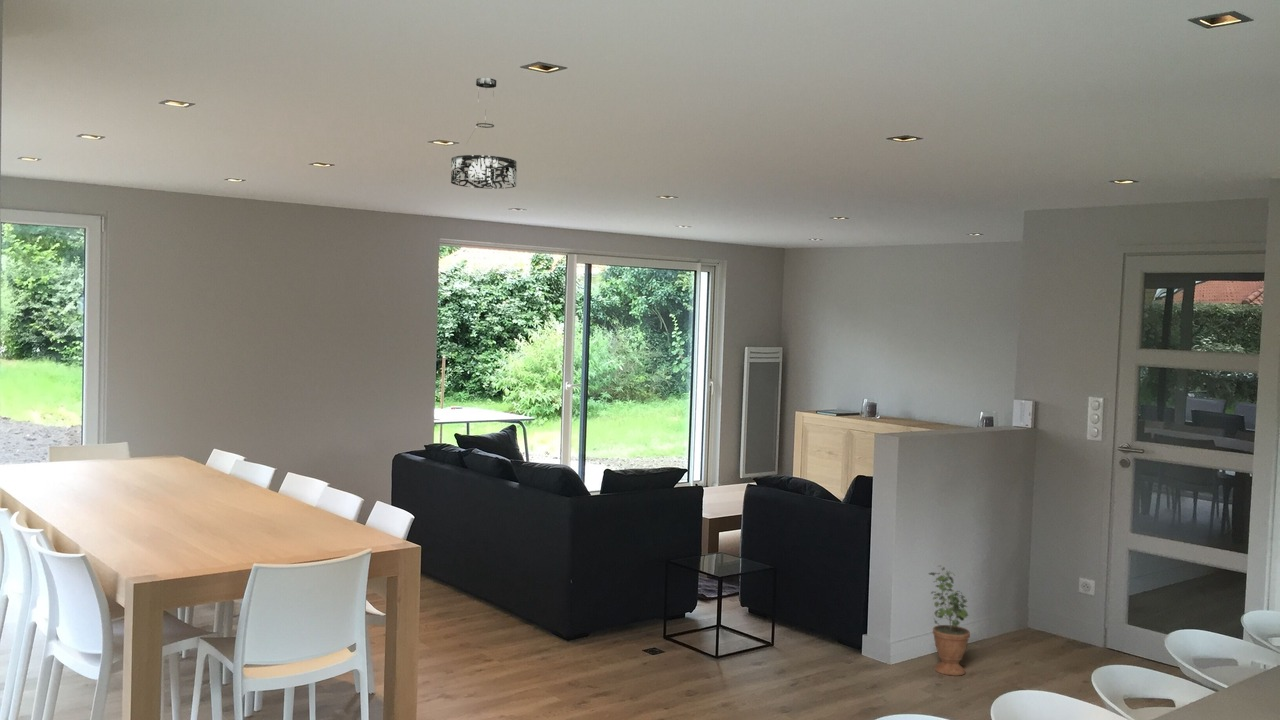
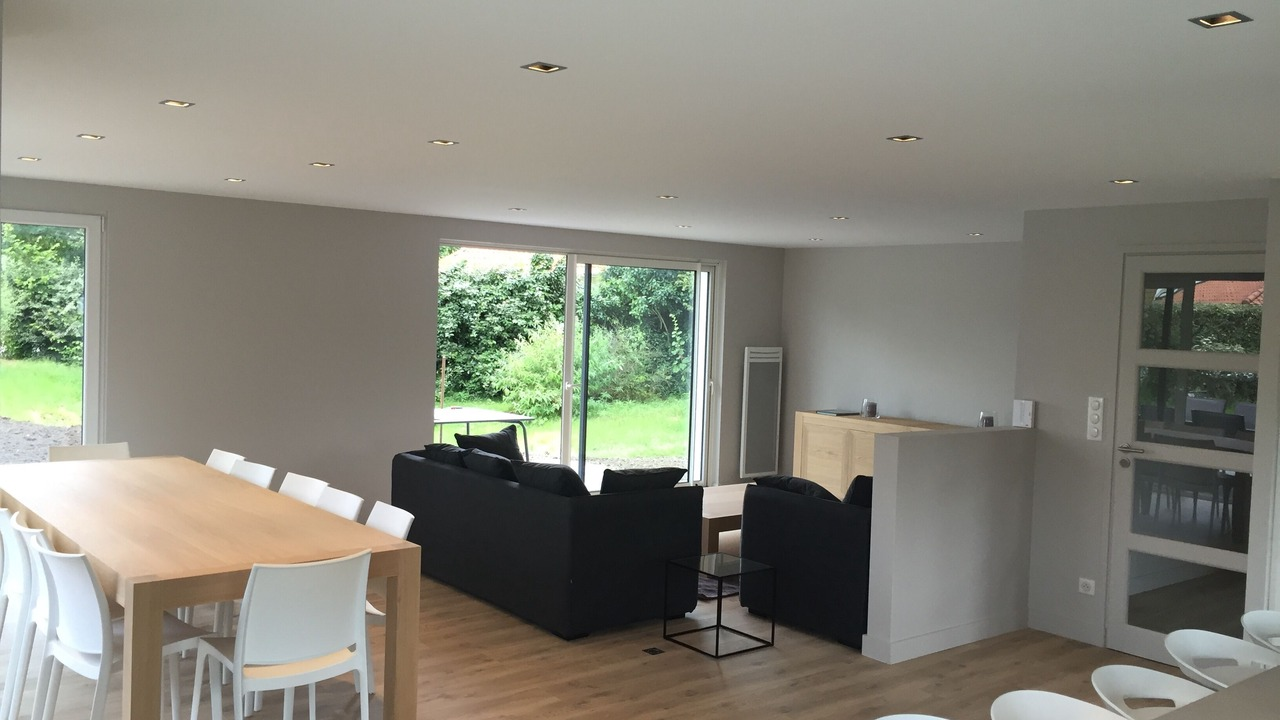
- pendant light (485, 127)
- potted plant (946, 618)
